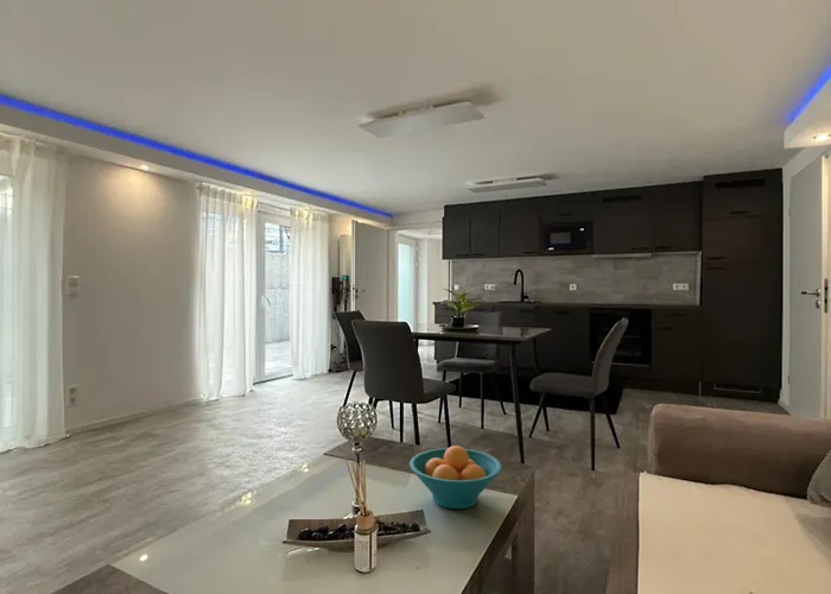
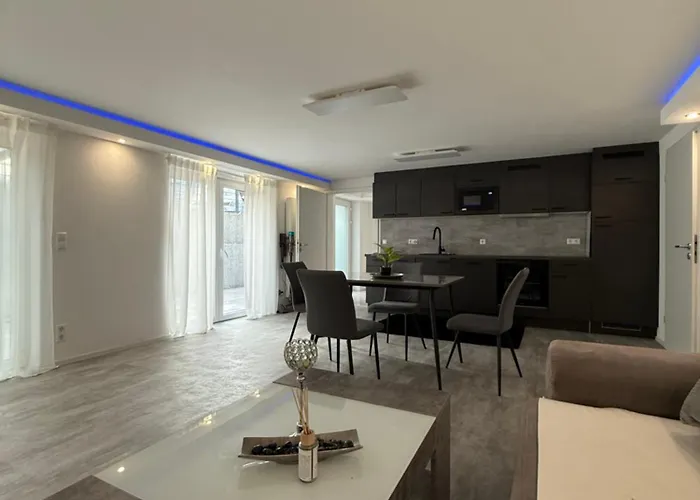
- fruit bowl (455, 473)
